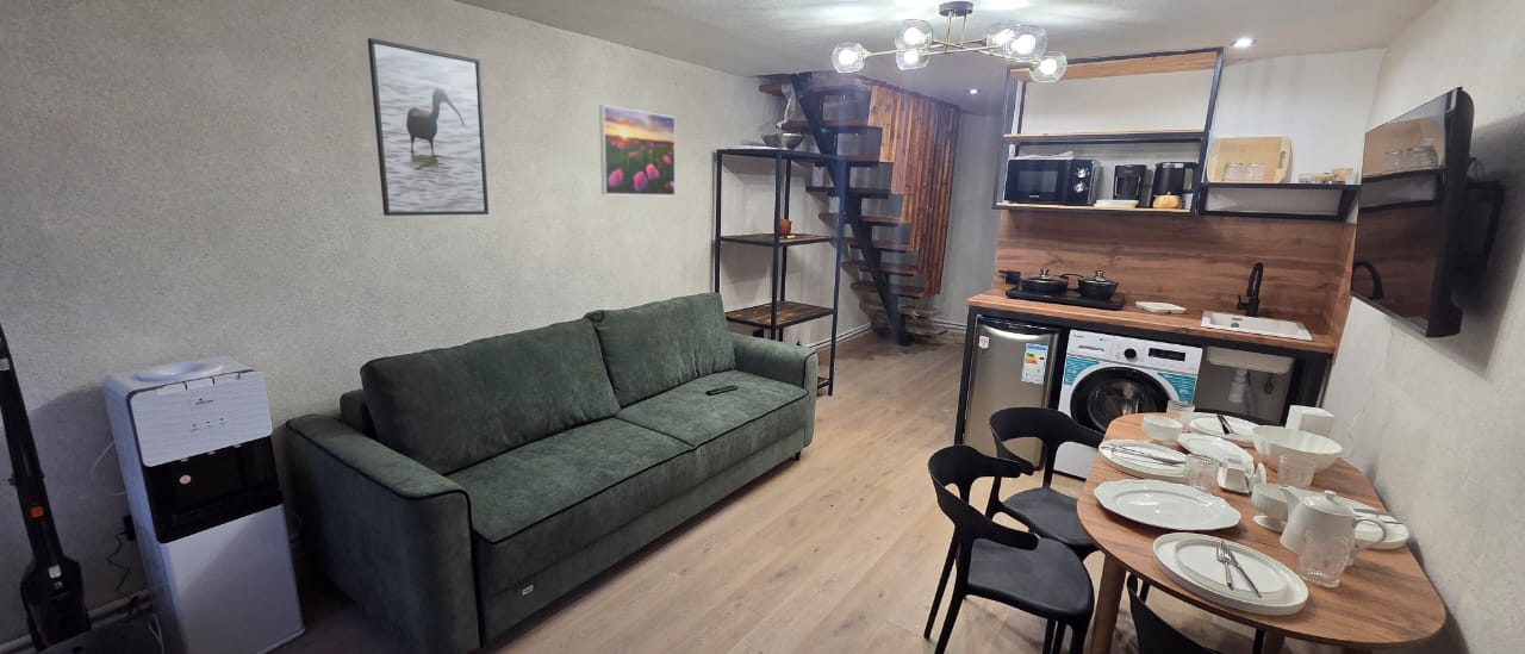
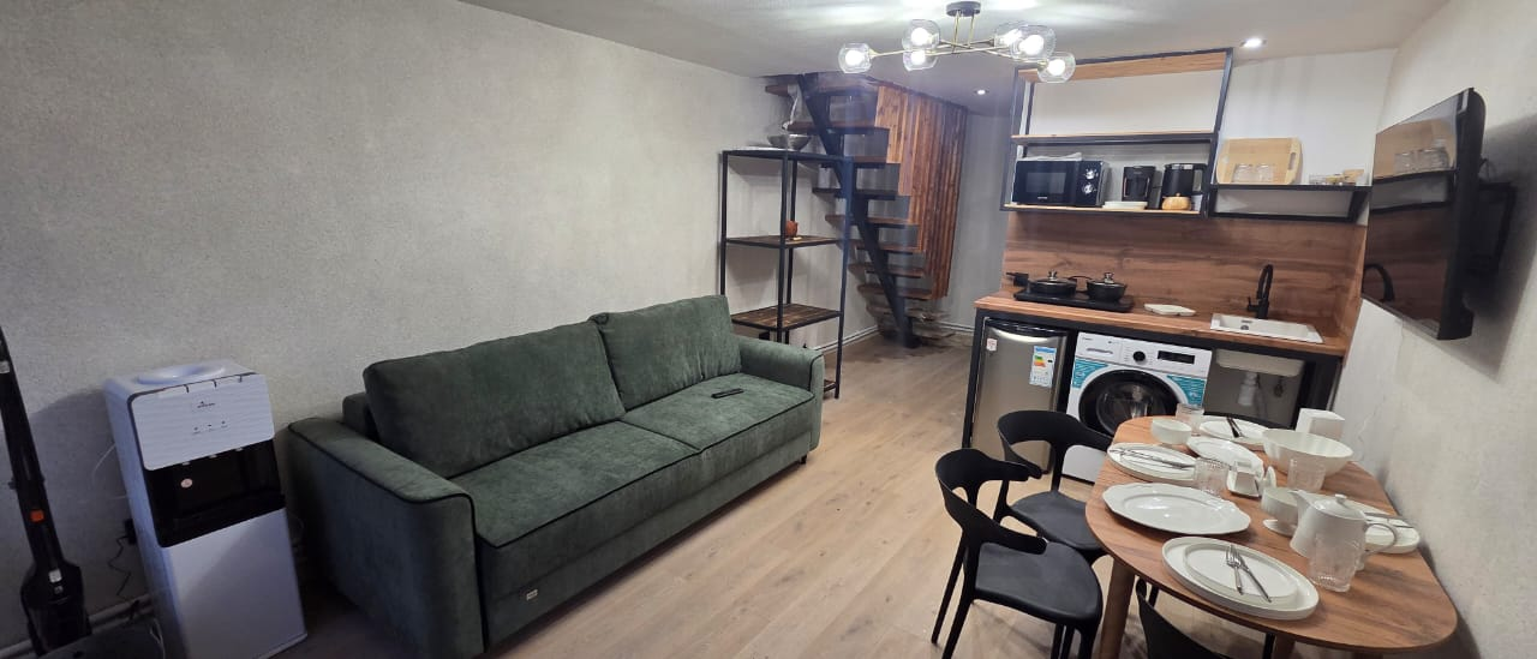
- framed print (432, 133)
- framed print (640, 154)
